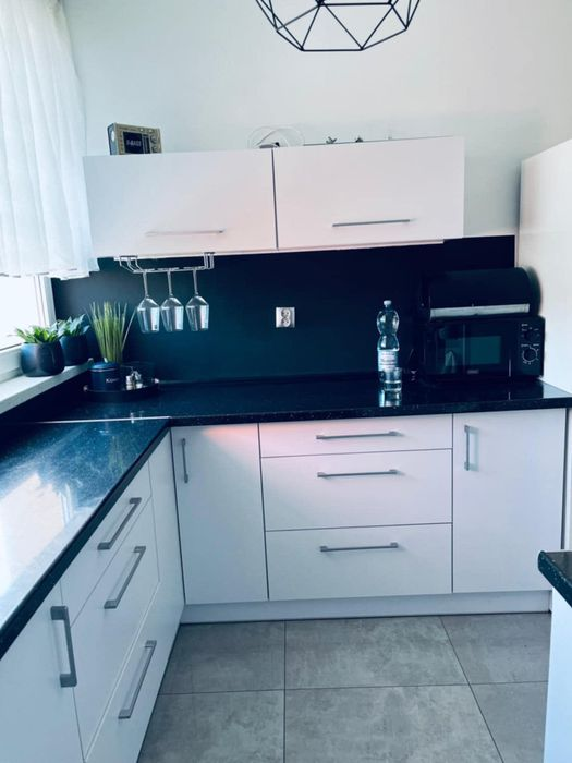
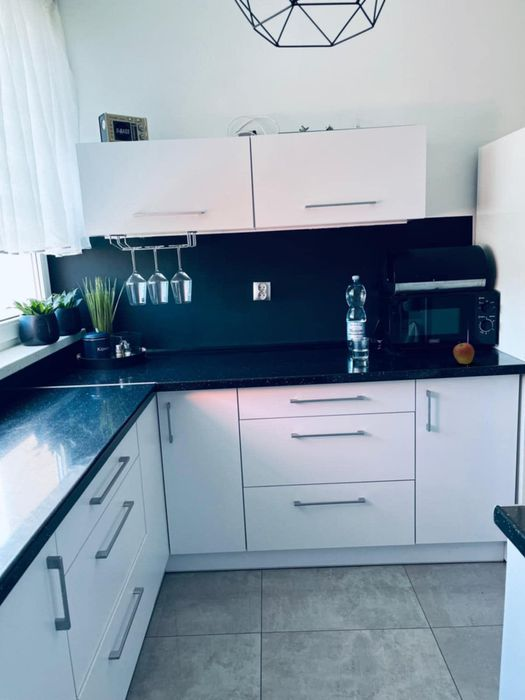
+ apple (463, 352)
